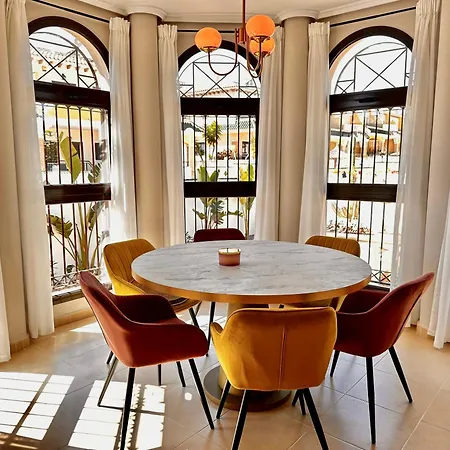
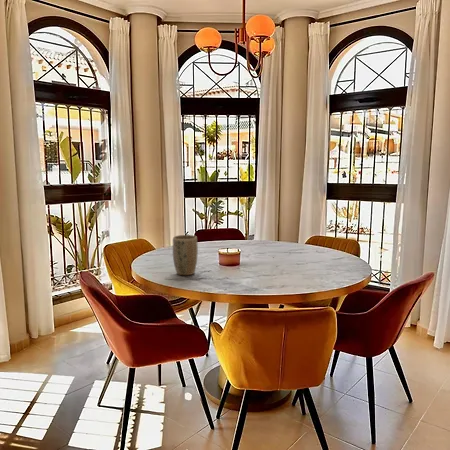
+ plant pot (185, 255)
